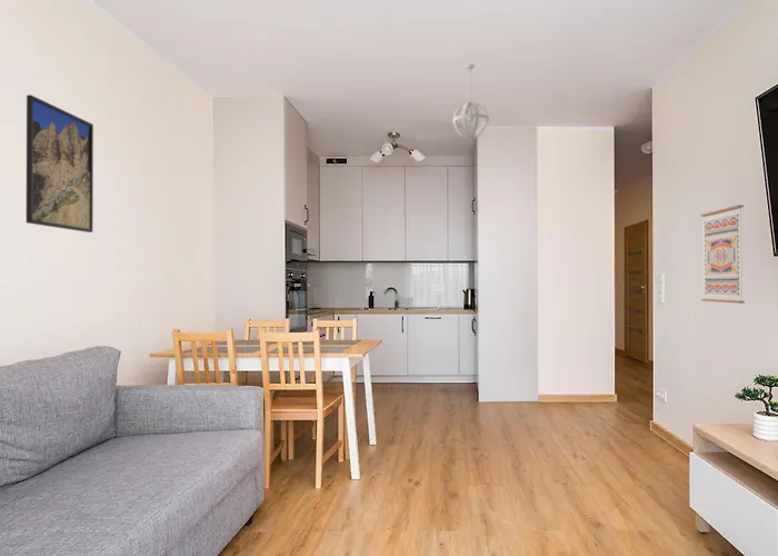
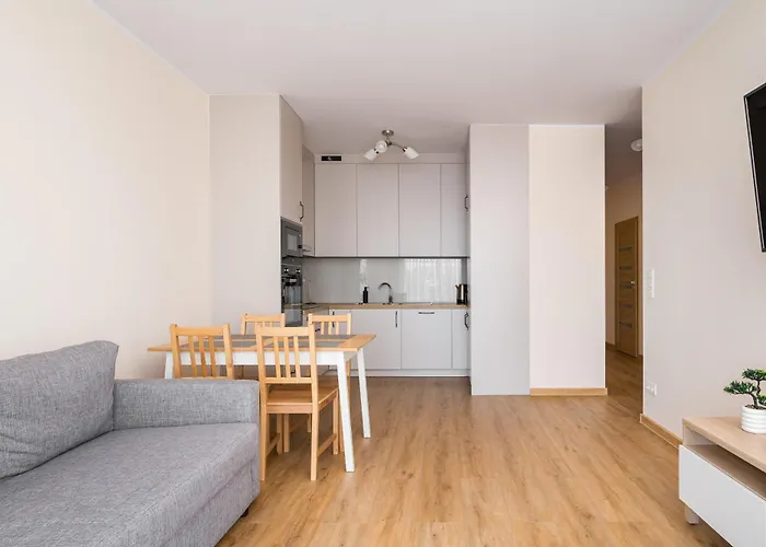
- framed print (62, 169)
- pendant light (470, 102)
- wall art (720, 256)
